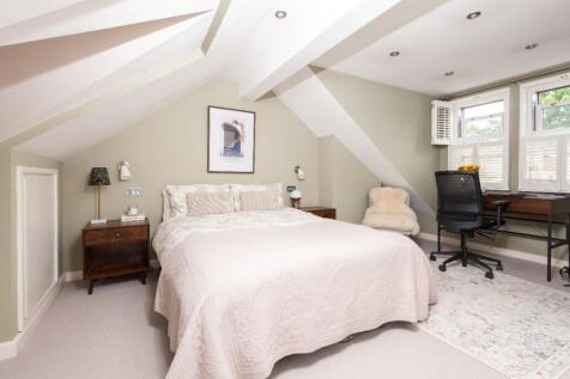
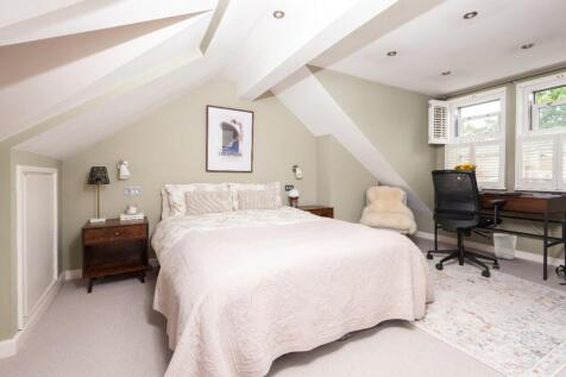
+ wastebasket (504, 245)
